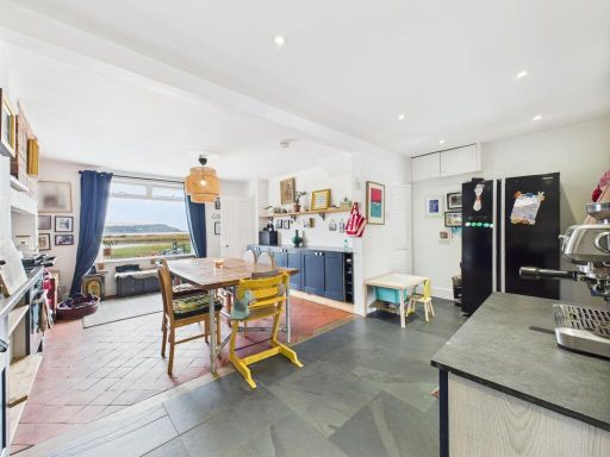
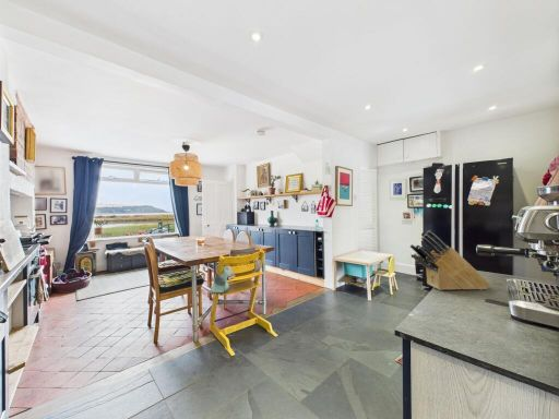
+ knife block (447, 258)
